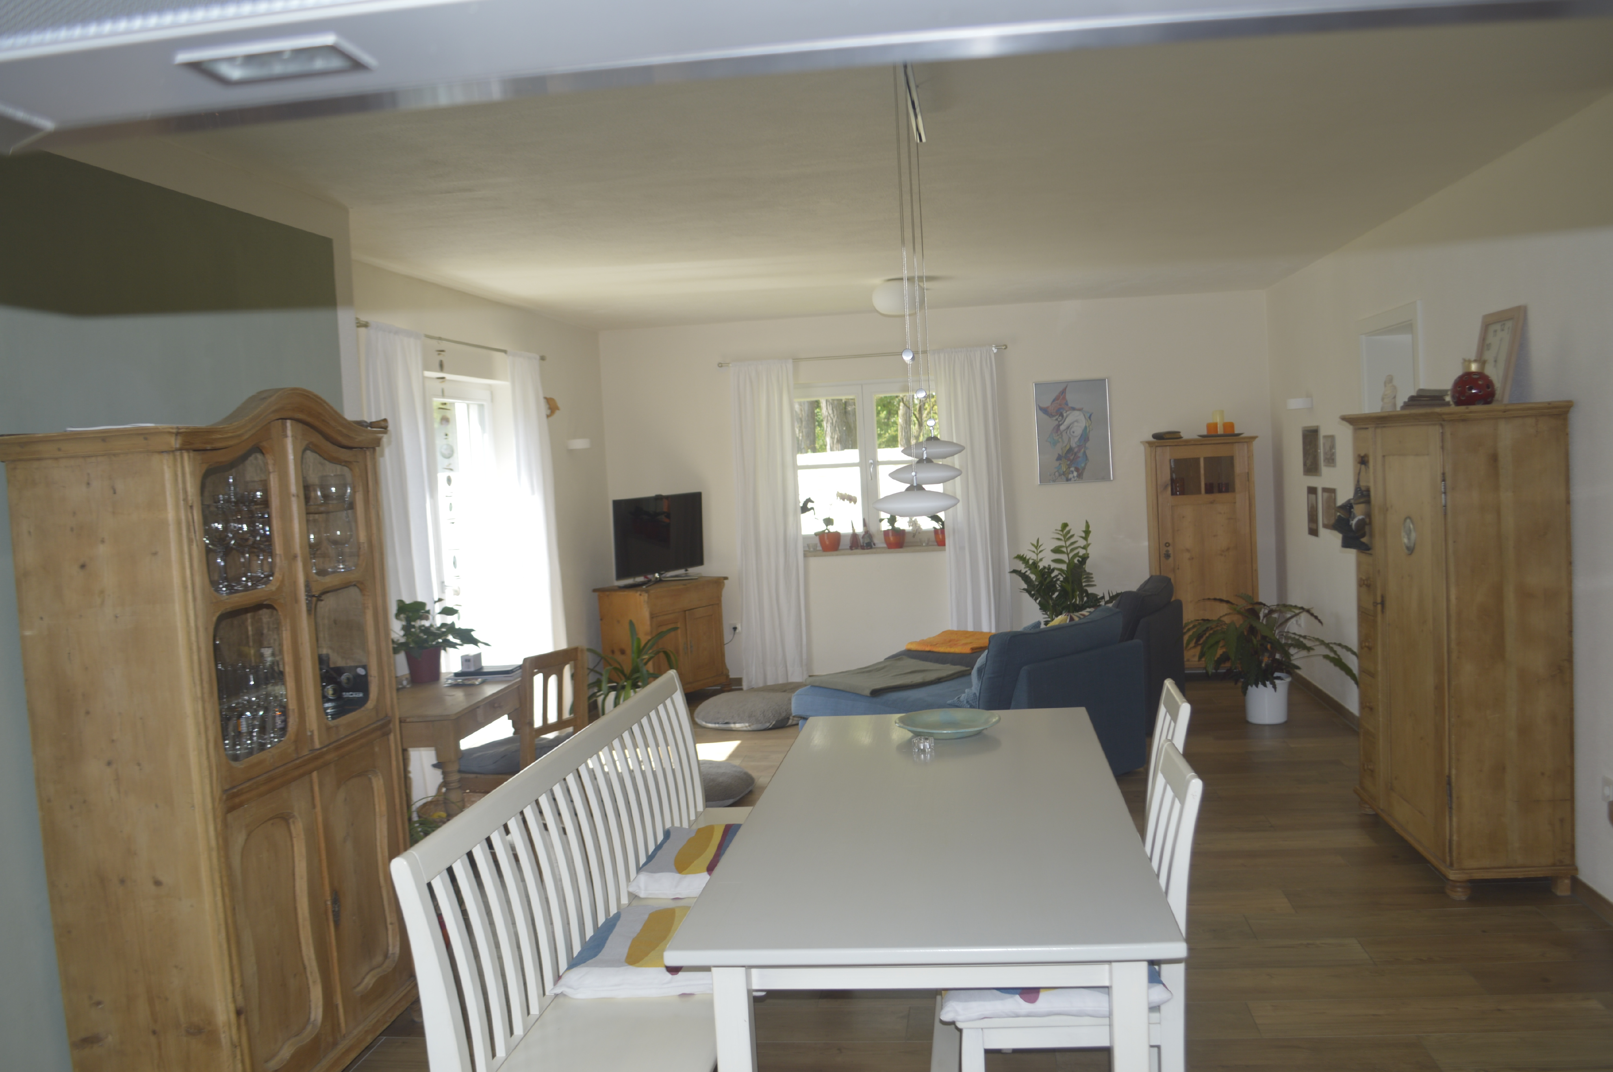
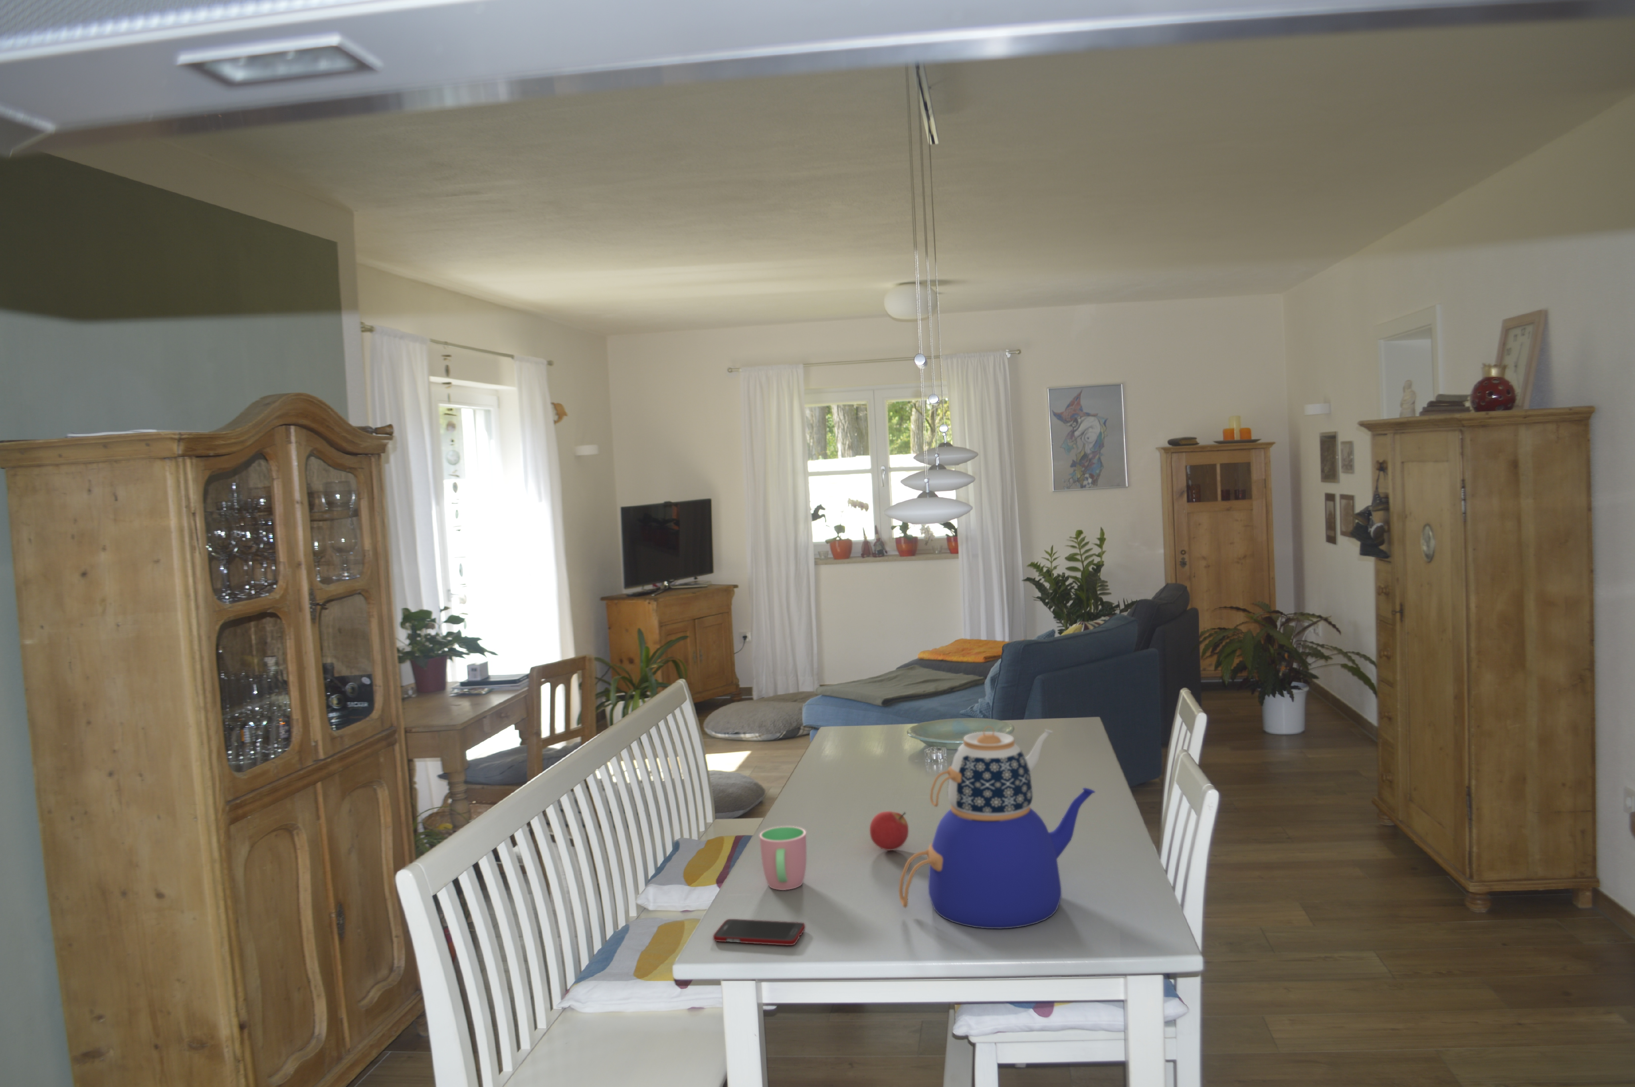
+ cell phone (759, 932)
+ cup (784, 861)
+ teapot (995, 815)
+ fruit (889, 830)
